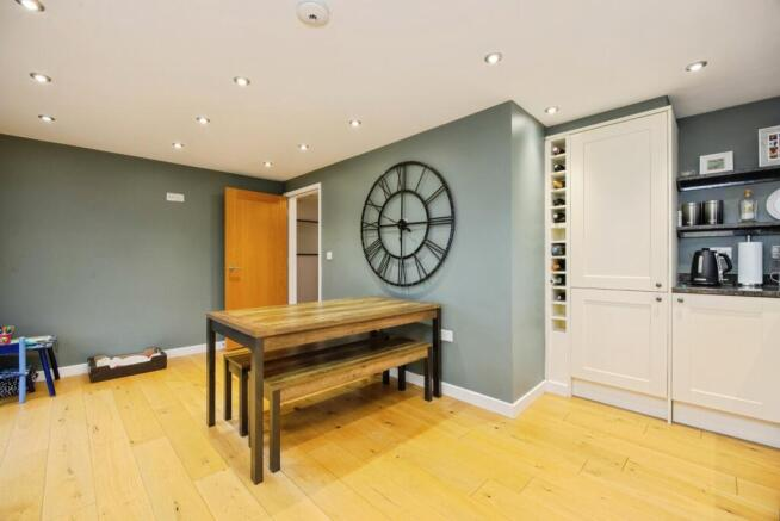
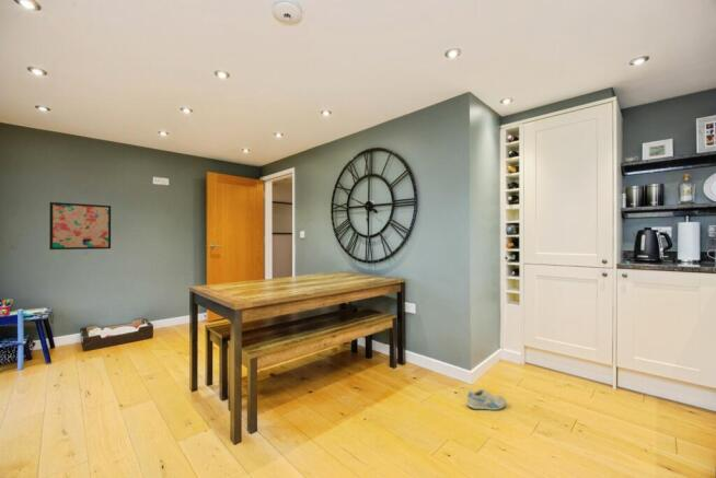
+ sneaker (486, 398)
+ wall art (81, 226)
